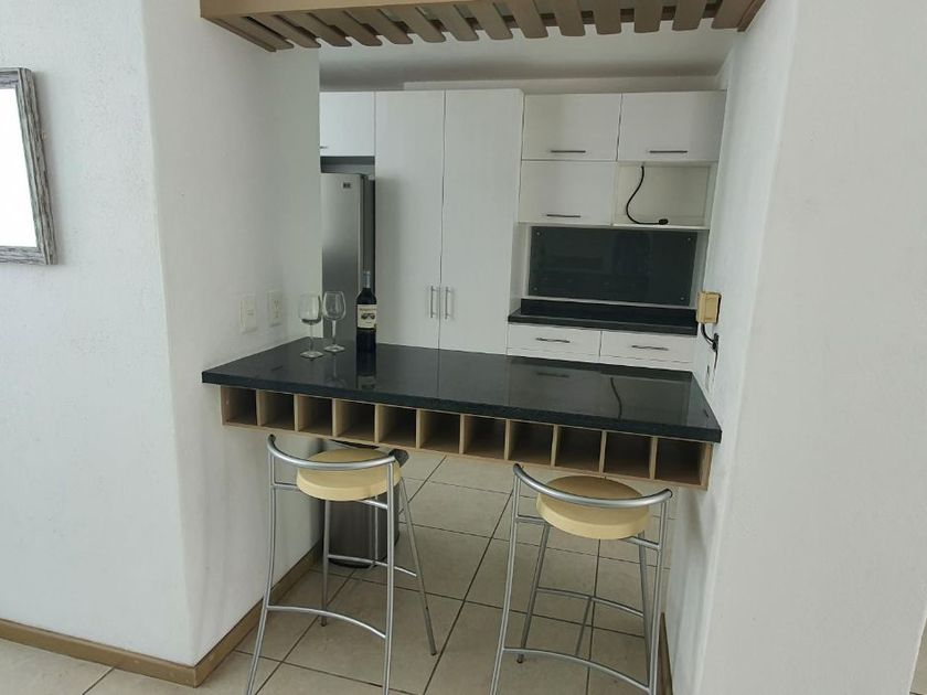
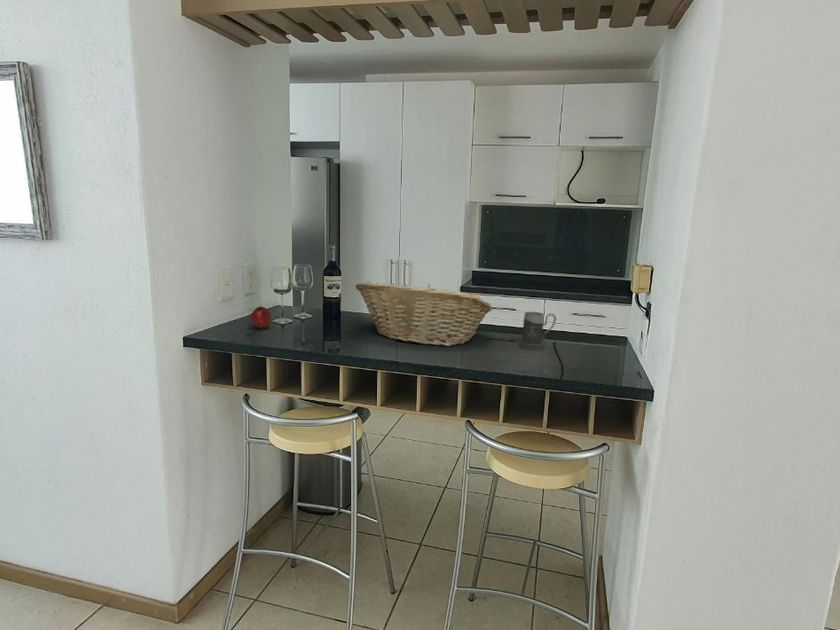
+ mug (537, 329)
+ apple (261, 317)
+ fruit basket (422, 308)
